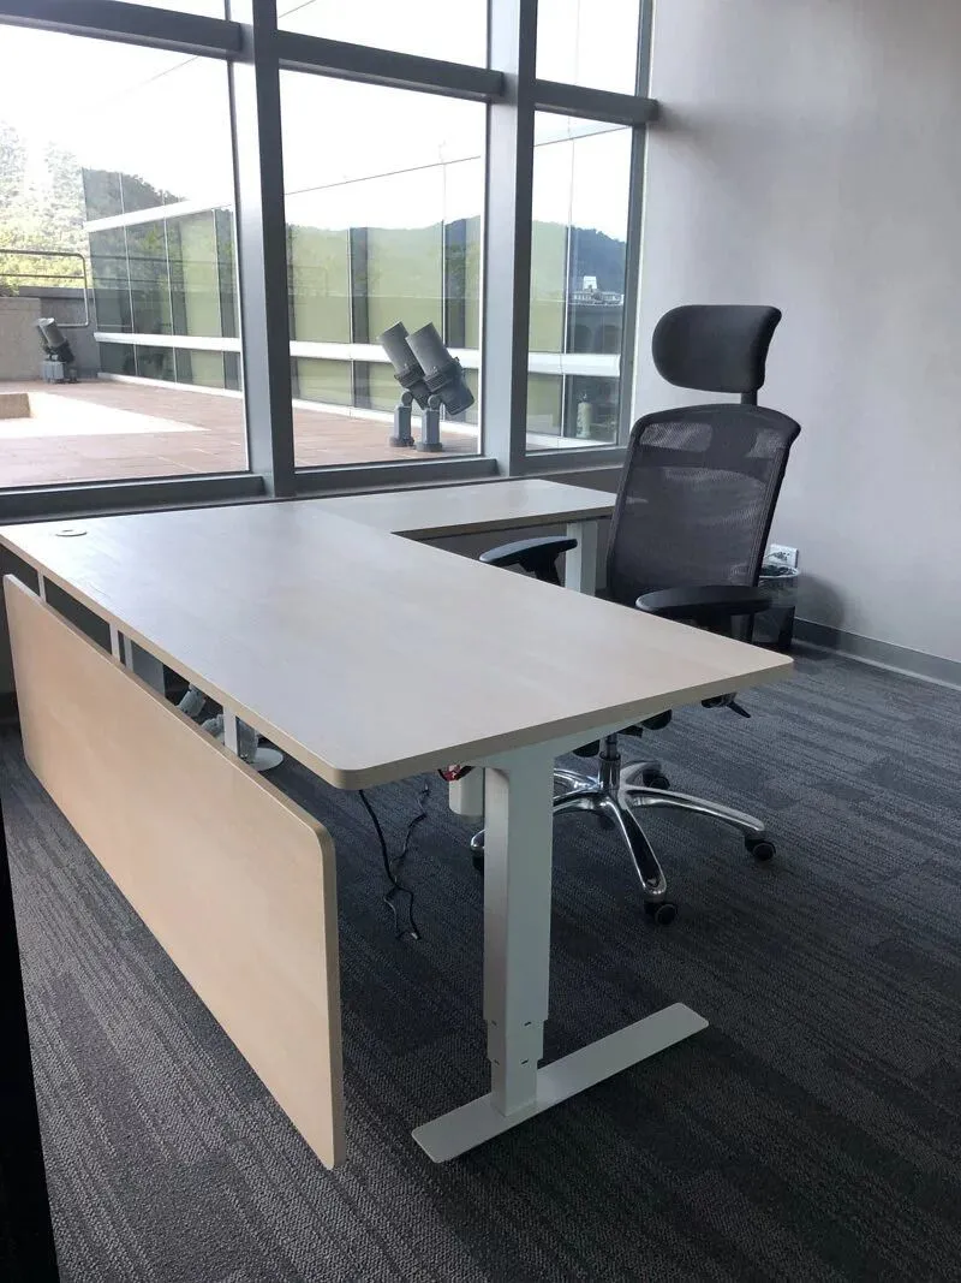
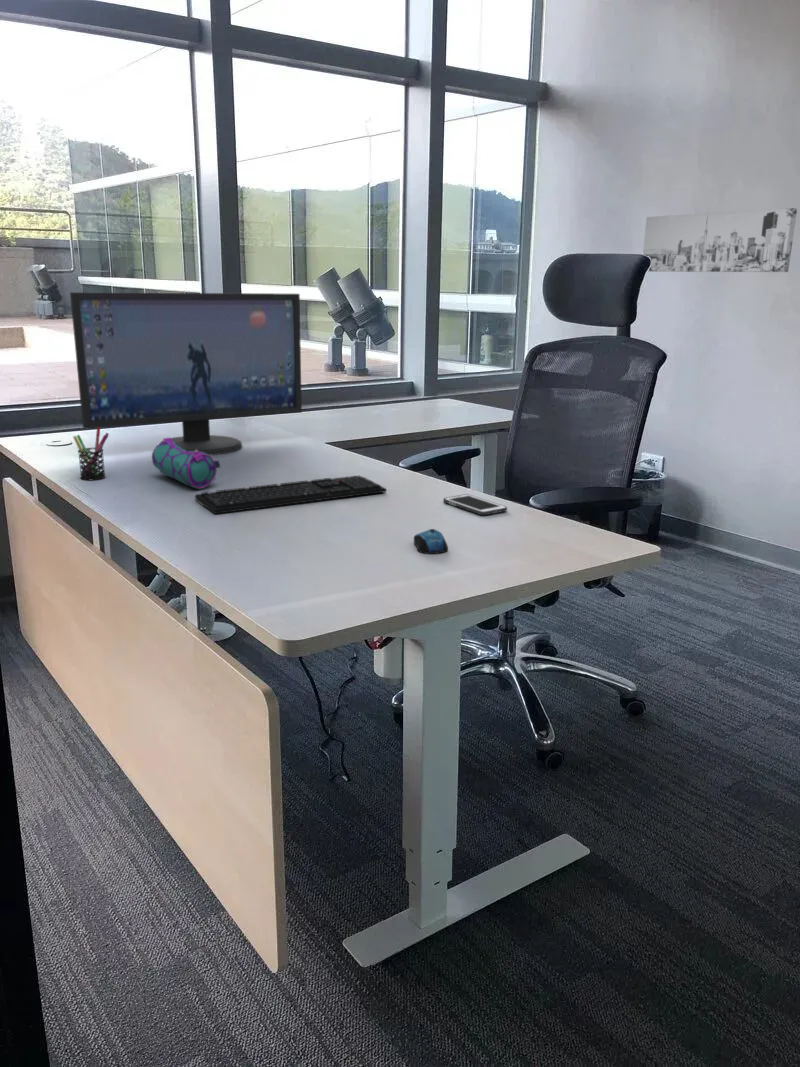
+ cell phone (474, 504)
+ computer monitor (196, 372)
+ pencil case (184, 463)
+ computer mouse (428, 537)
+ pen holder (90, 453)
+ wall art (712, 242)
+ keyboard (292, 491)
